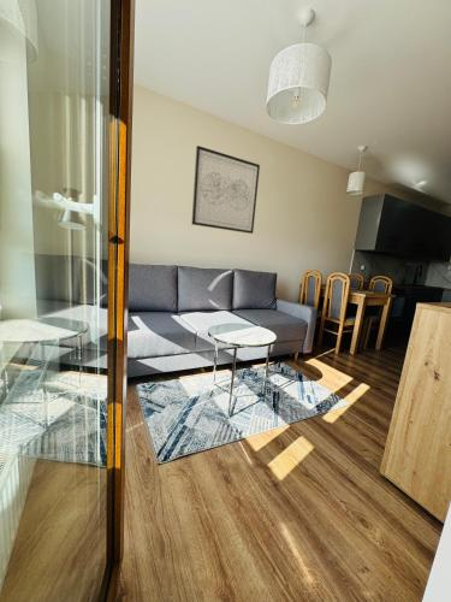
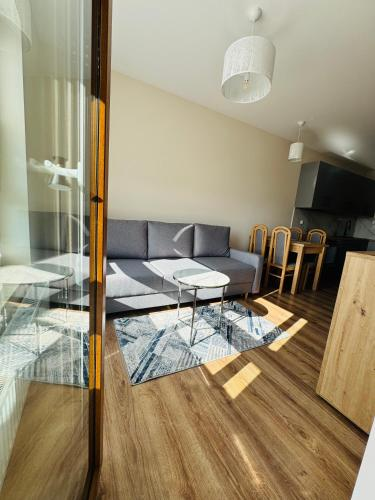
- wall art (226, 193)
